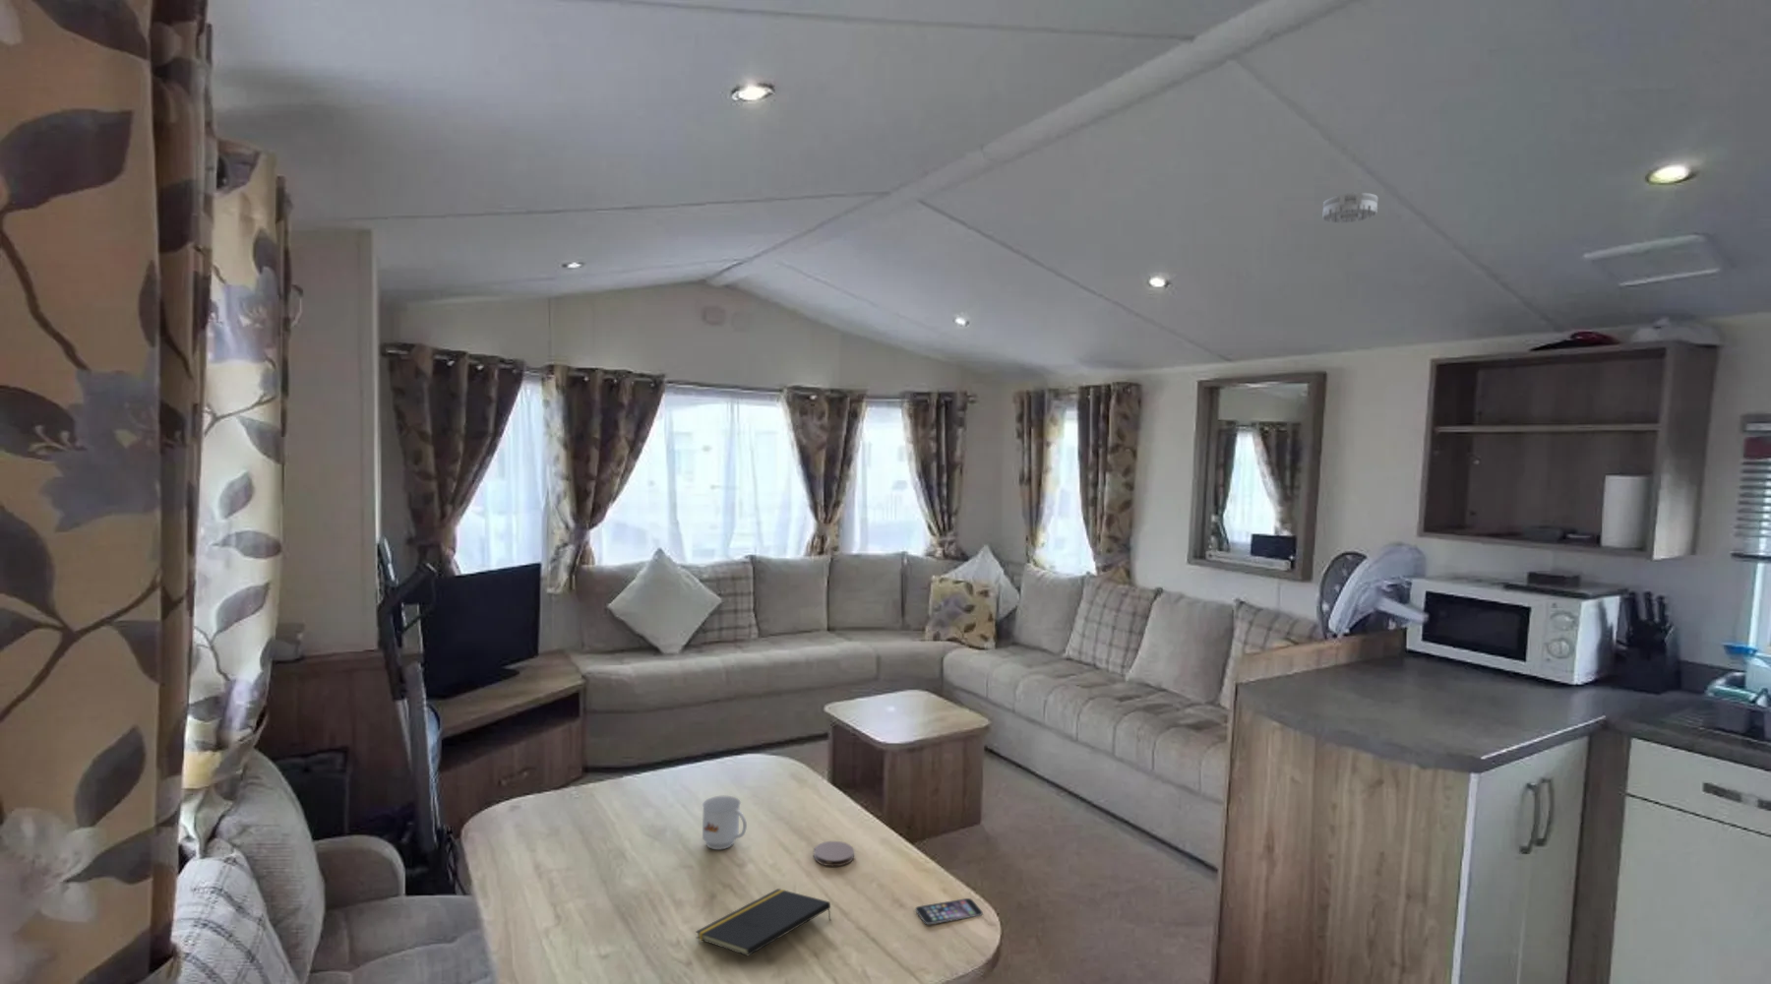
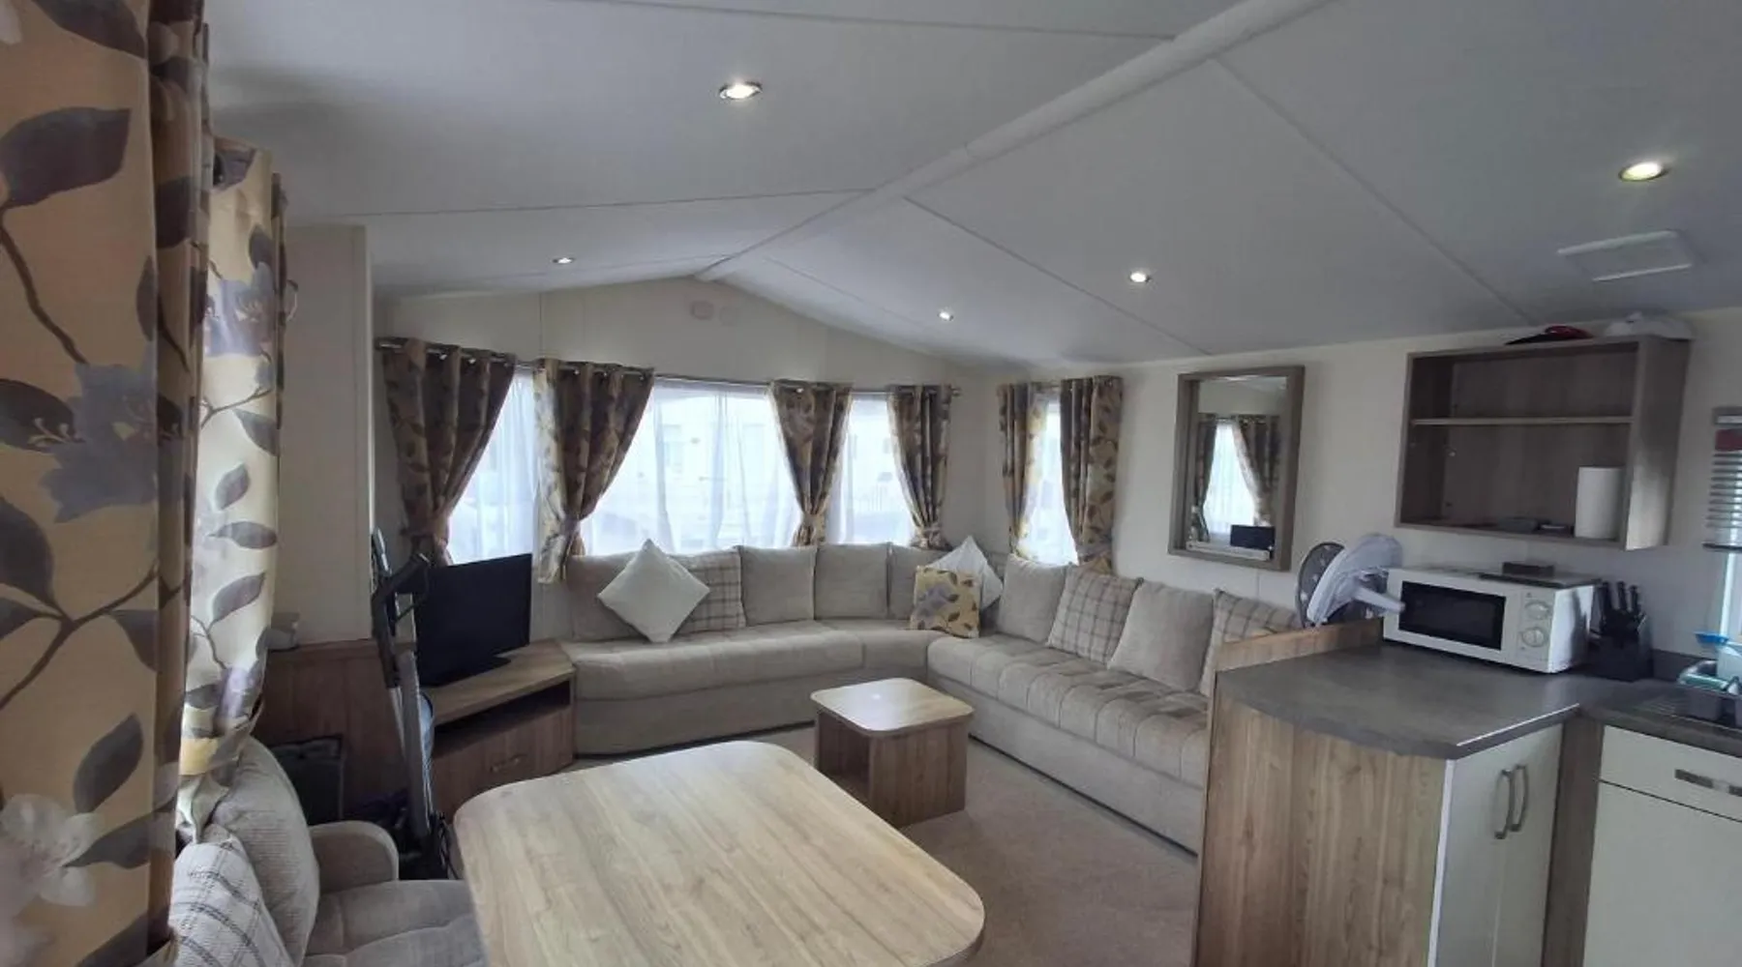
- notepad (763, 919)
- smartphone (948, 910)
- smoke detector (1349, 207)
- mug (726, 824)
- coaster (833, 853)
